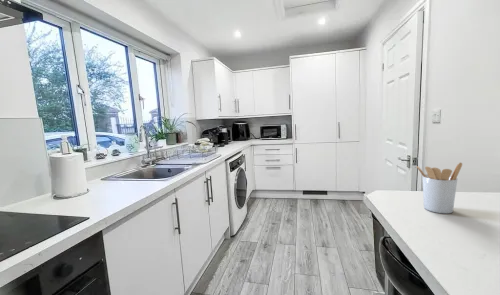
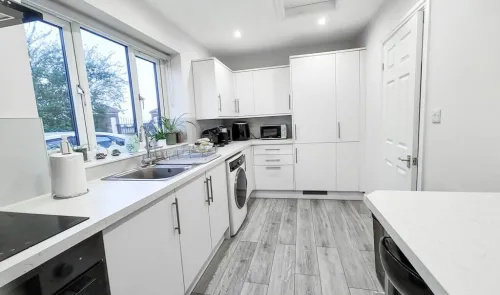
- utensil holder (438, 187)
